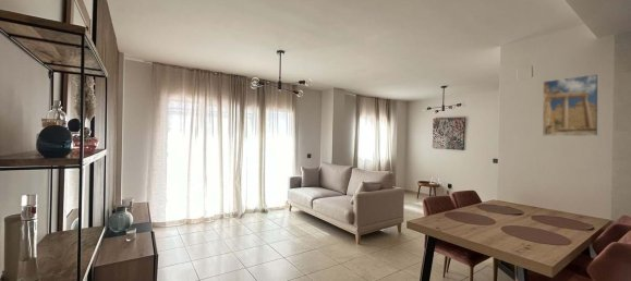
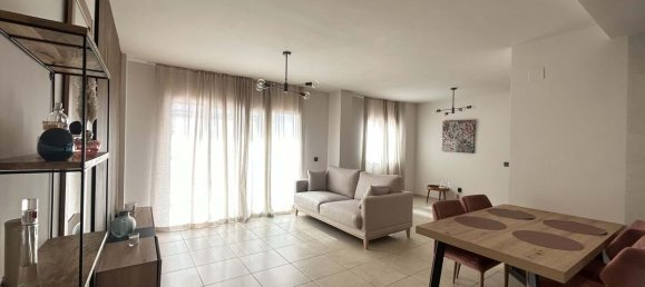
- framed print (569, 107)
